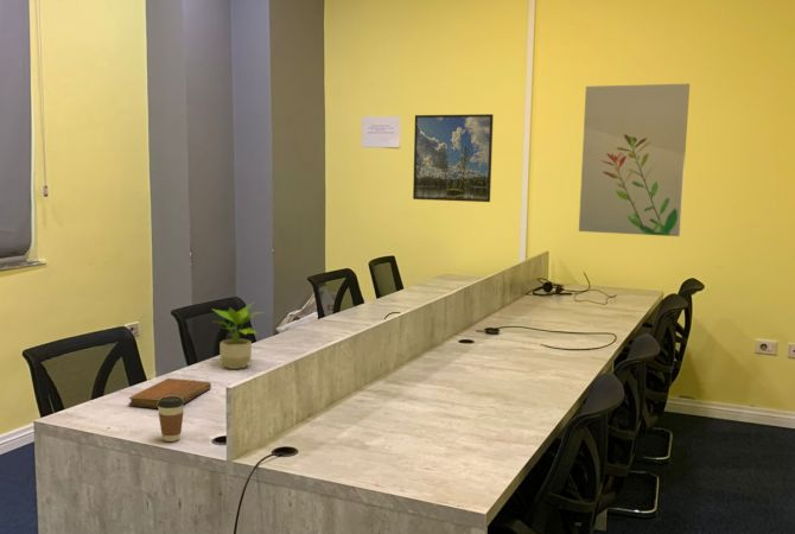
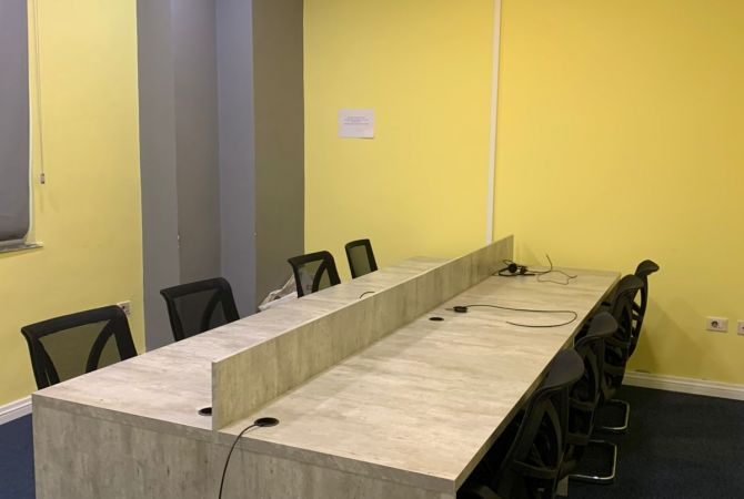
- potted plant (237, 332)
- wall art (631, 160)
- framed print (451, 158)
- notebook (171, 393)
- coffee cup (171, 418)
